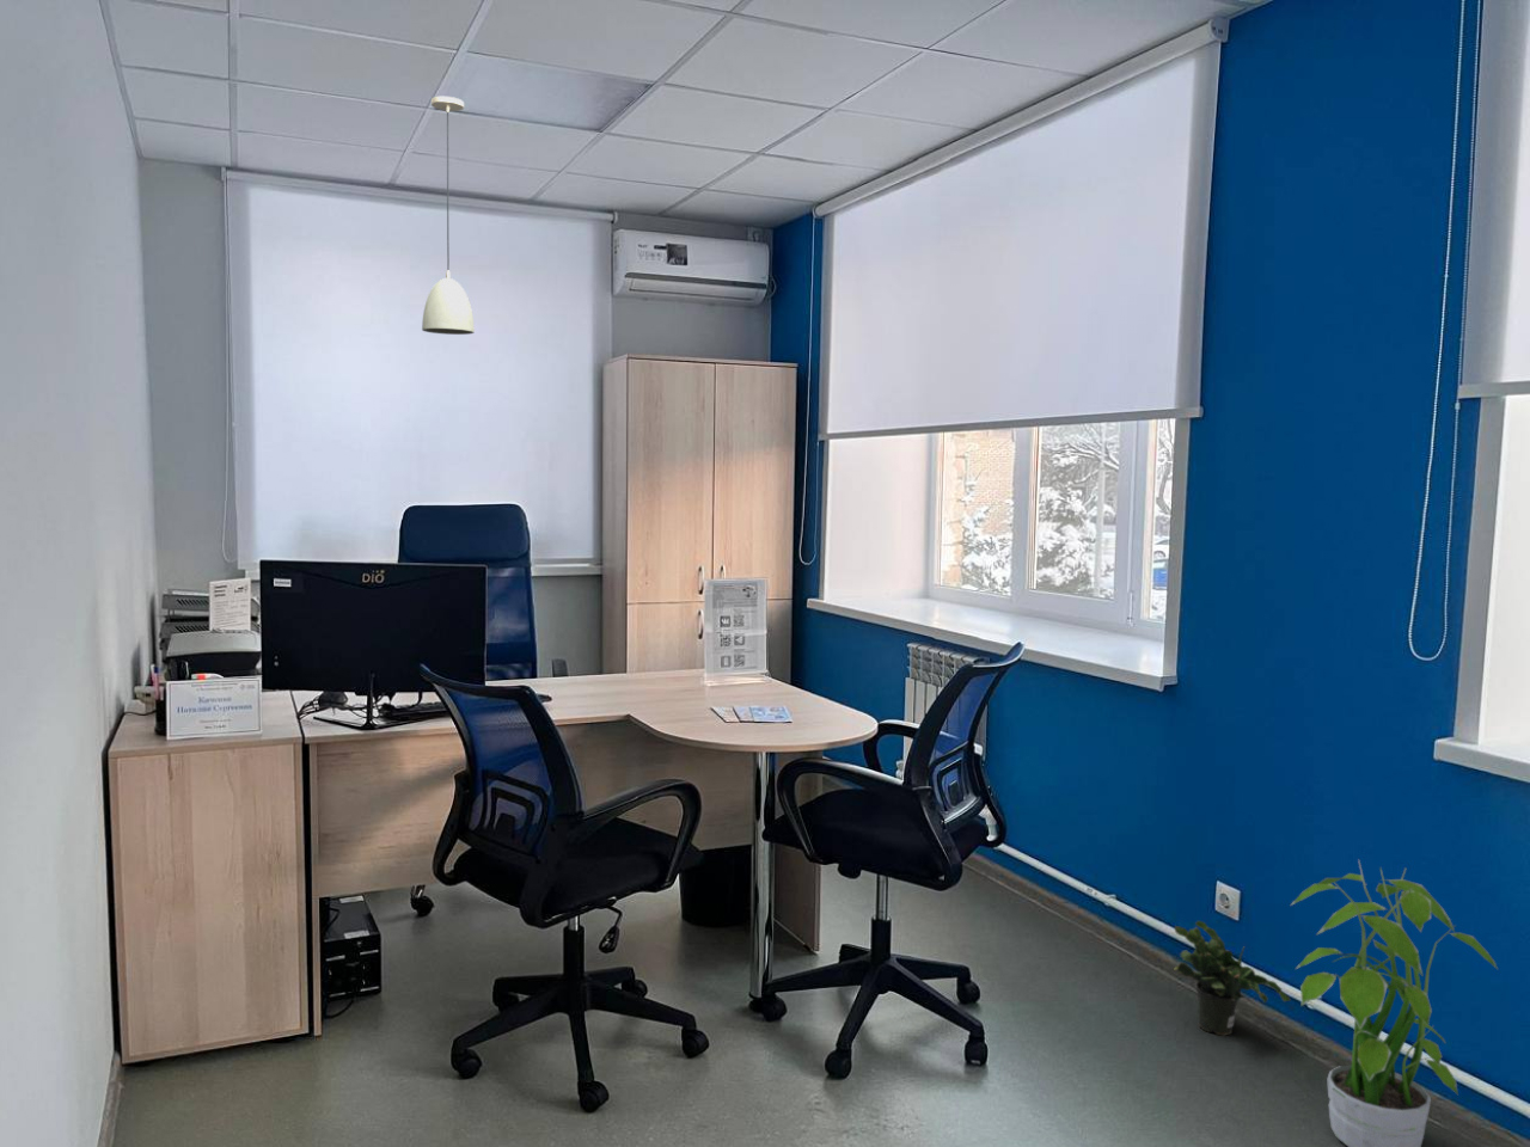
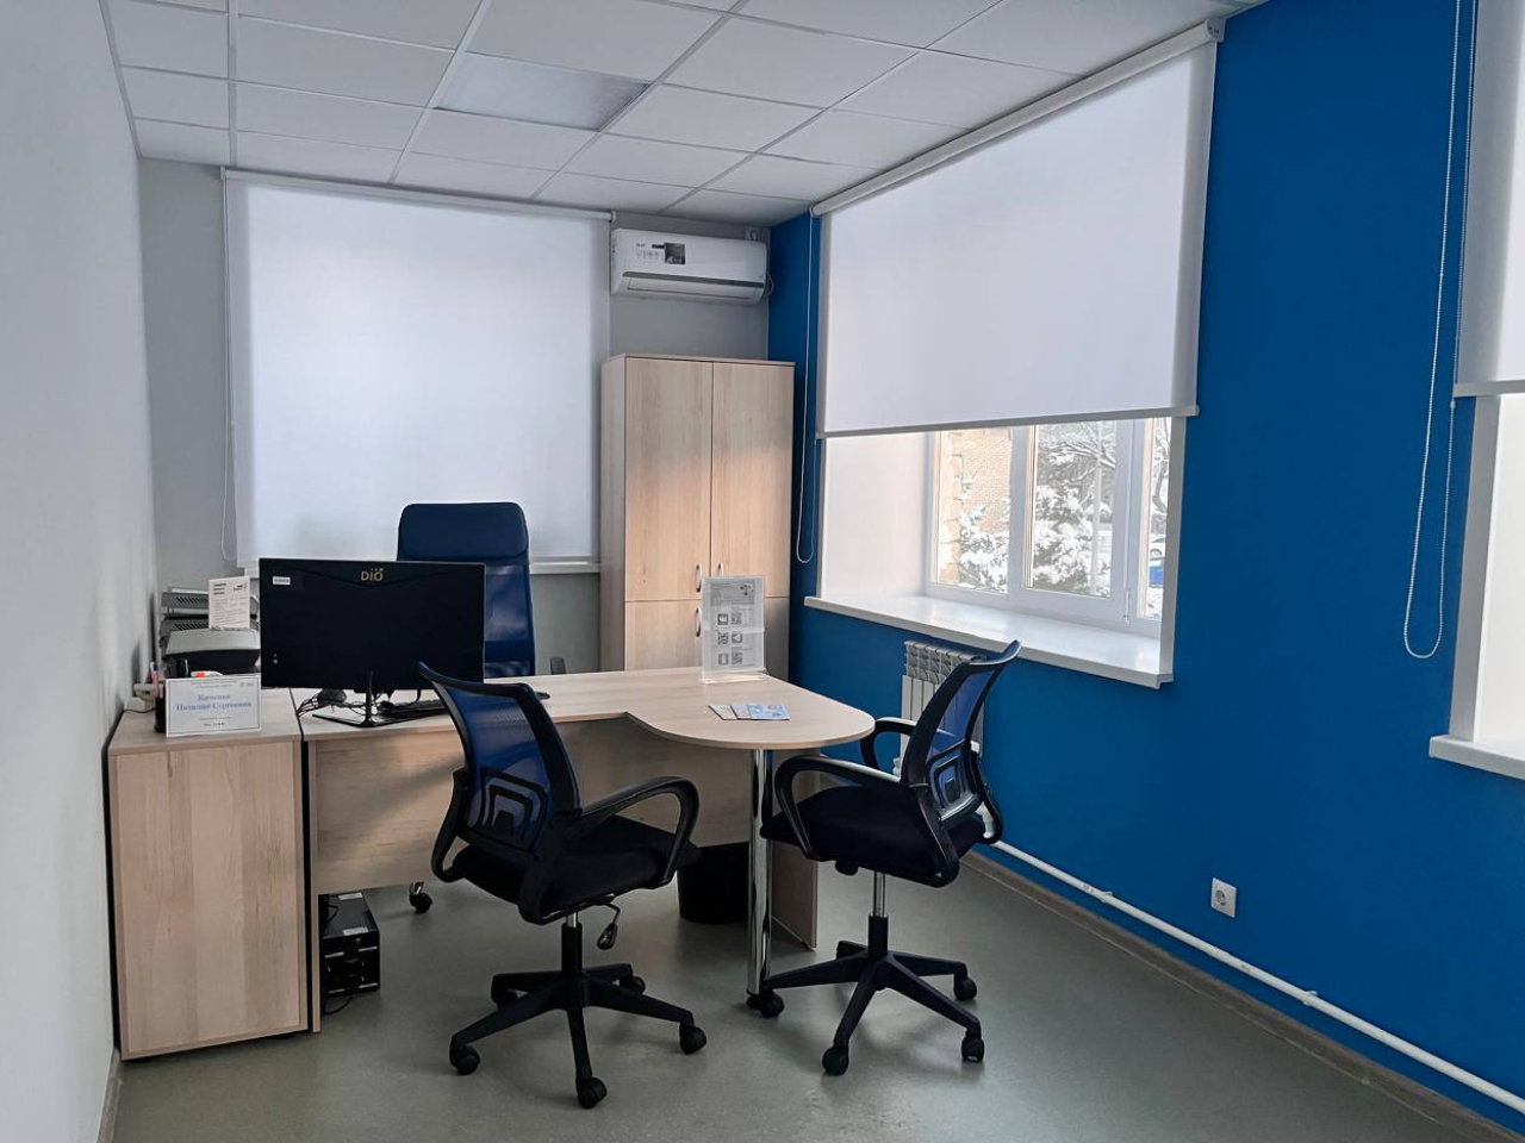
- light fixture (447, 216)
- potted plant (1219, 980)
- potted plant (1363, 1004)
